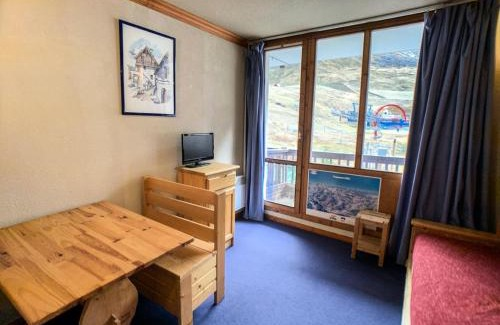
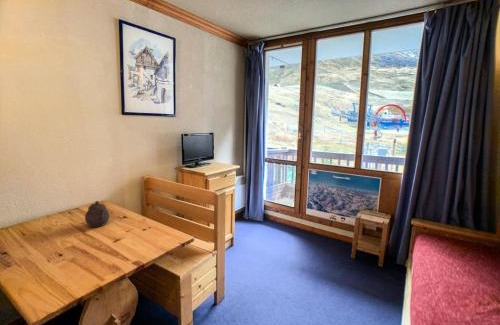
+ teapot (97, 212)
